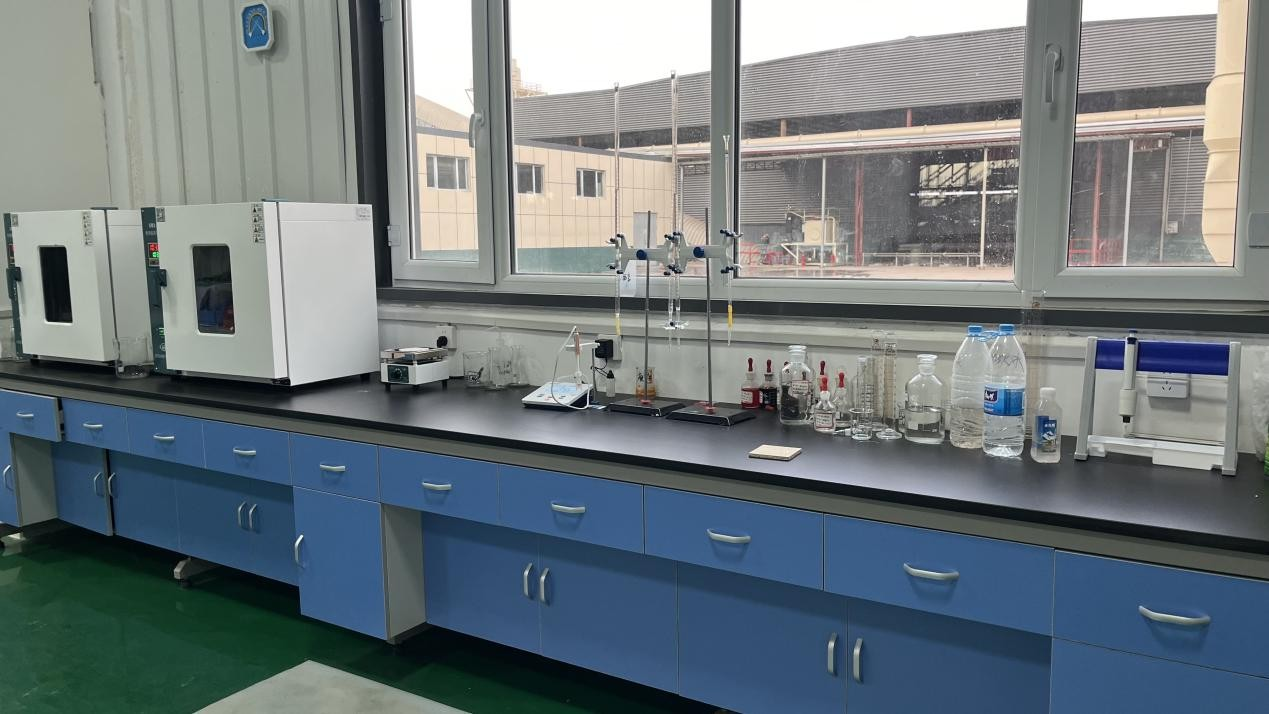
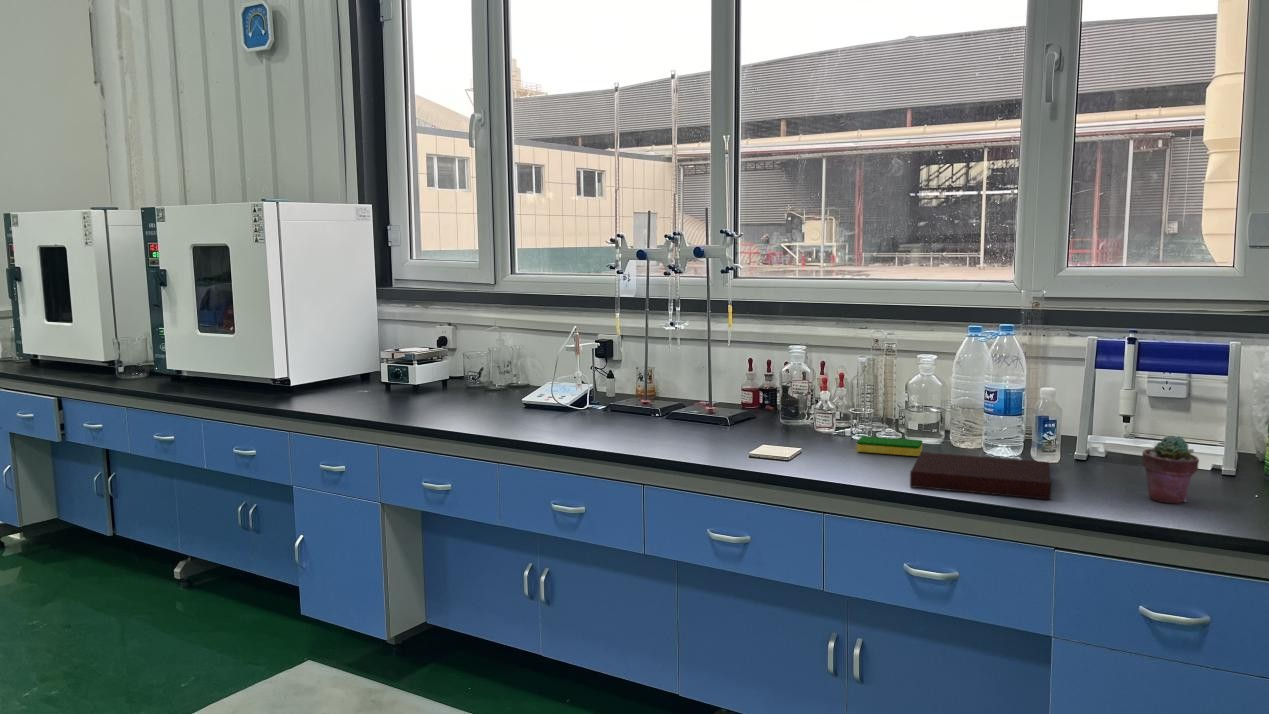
+ dish sponge (889, 446)
+ notebook (980, 474)
+ potted succulent (1169, 467)
